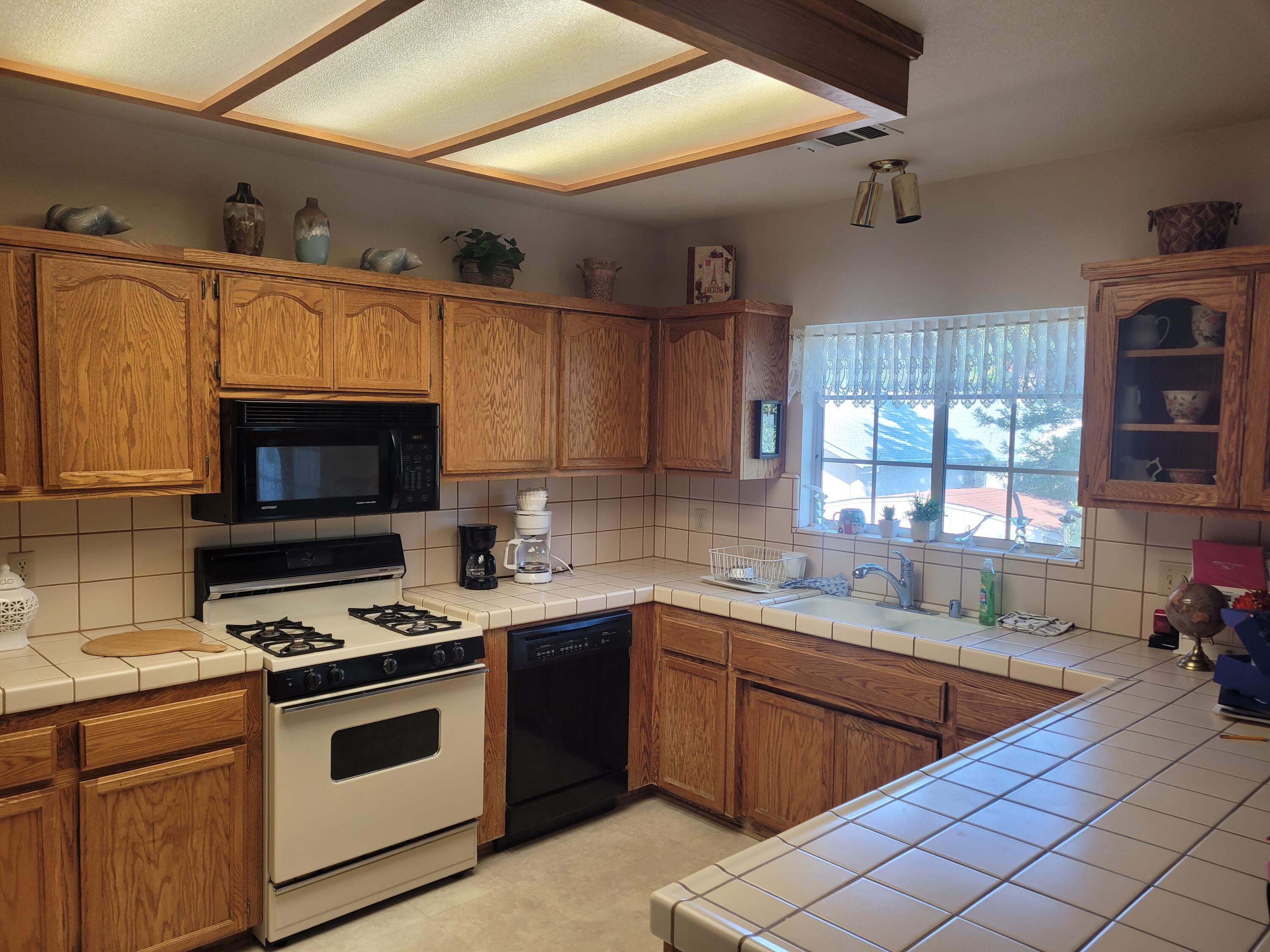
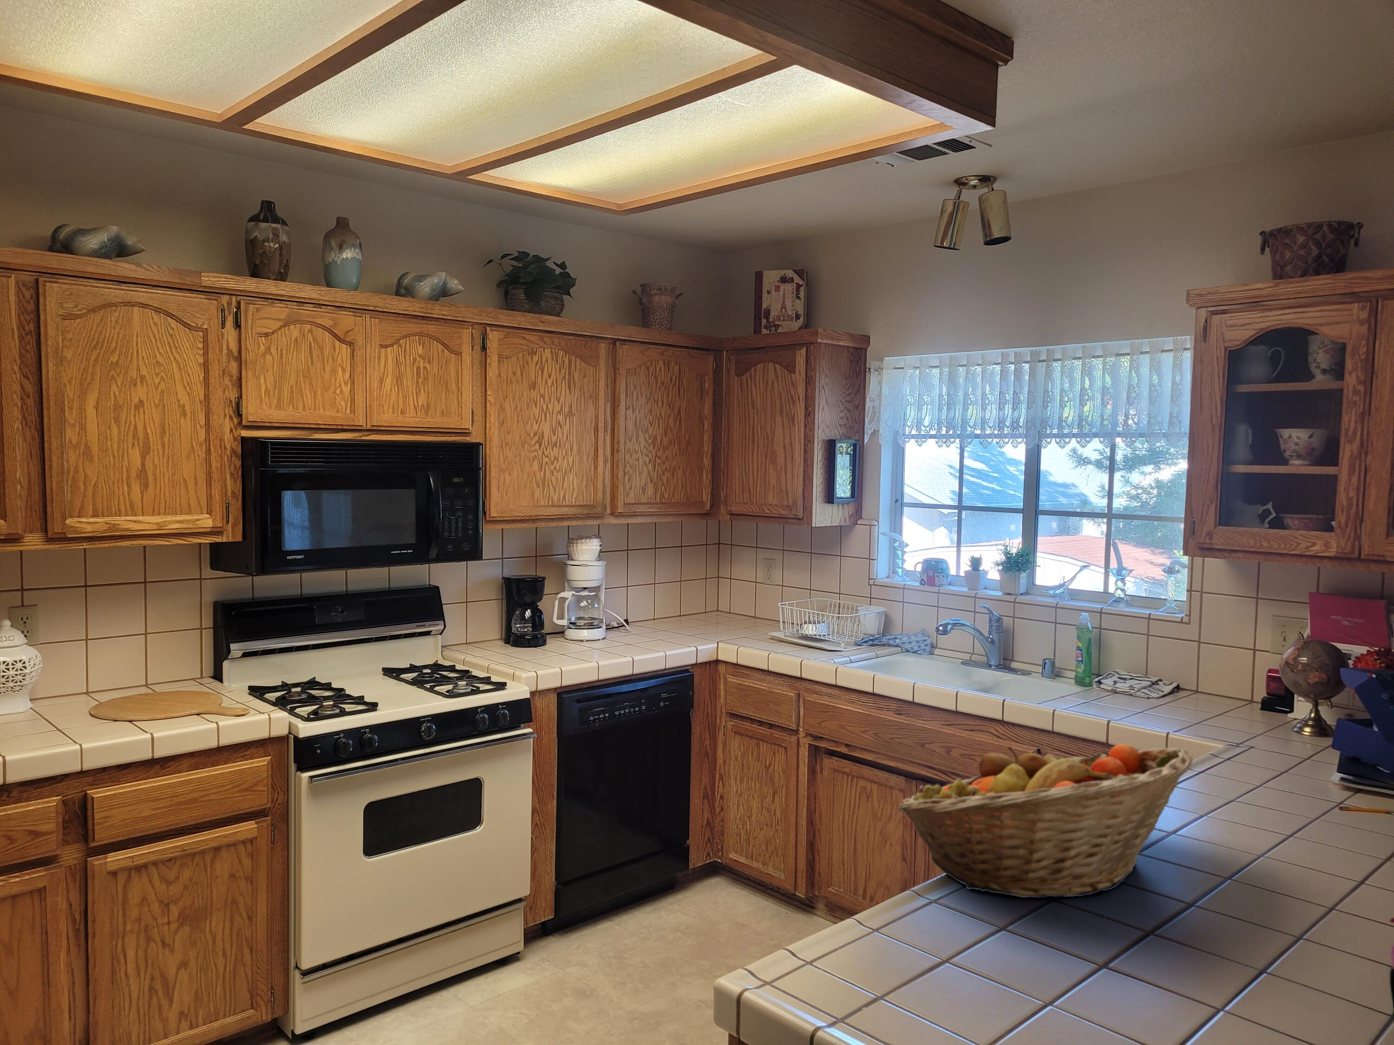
+ fruit basket (1045, 804)
